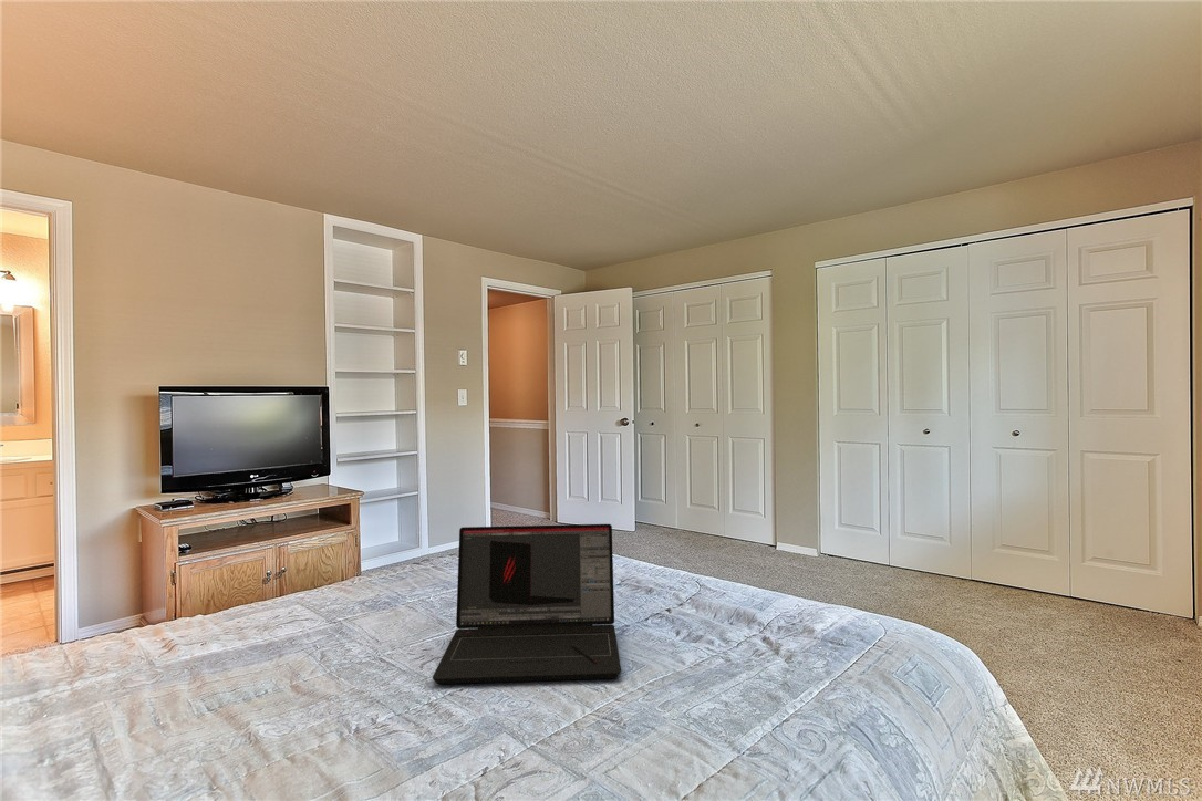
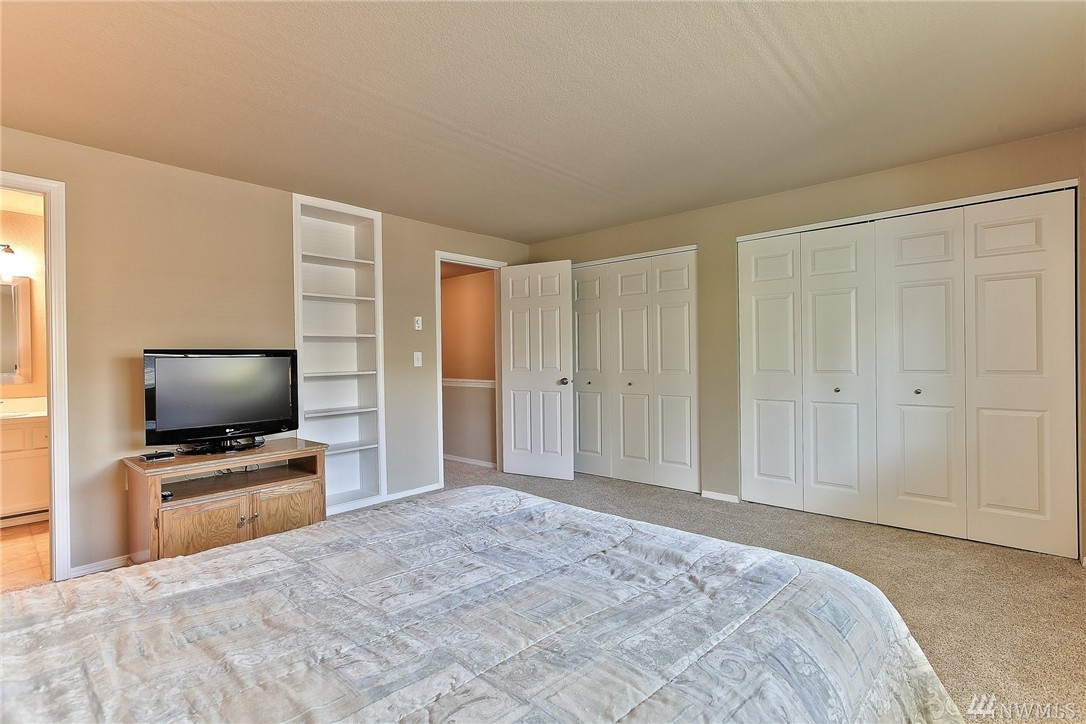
- laptop (531, 594)
